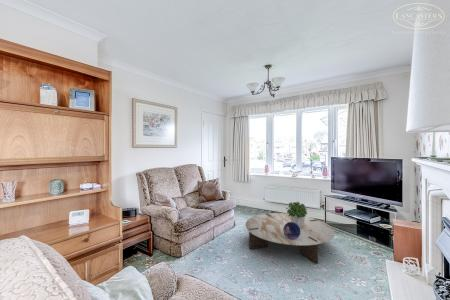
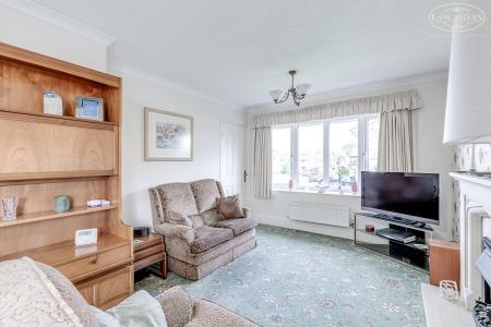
- coffee table (284, 234)
- potted plant (296, 214)
- decorative sphere (291, 230)
